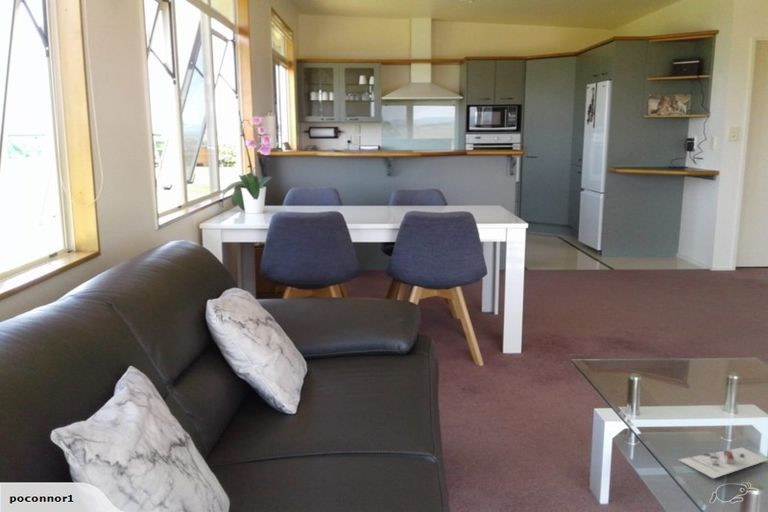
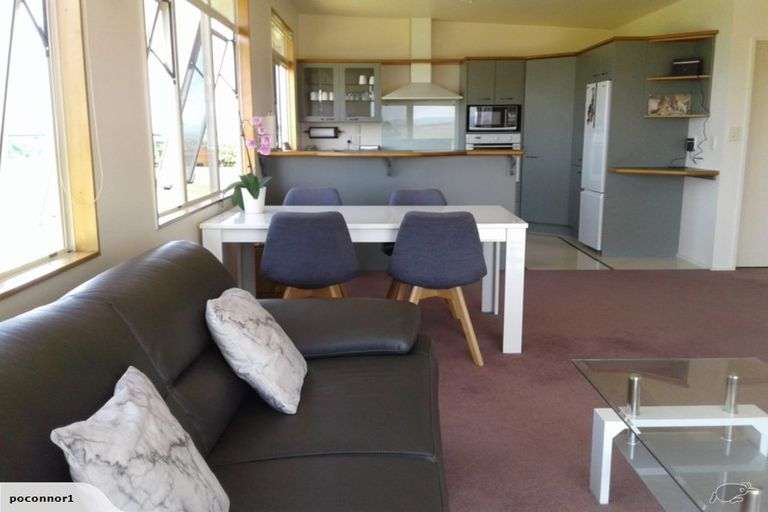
- architectural model (717, 453)
